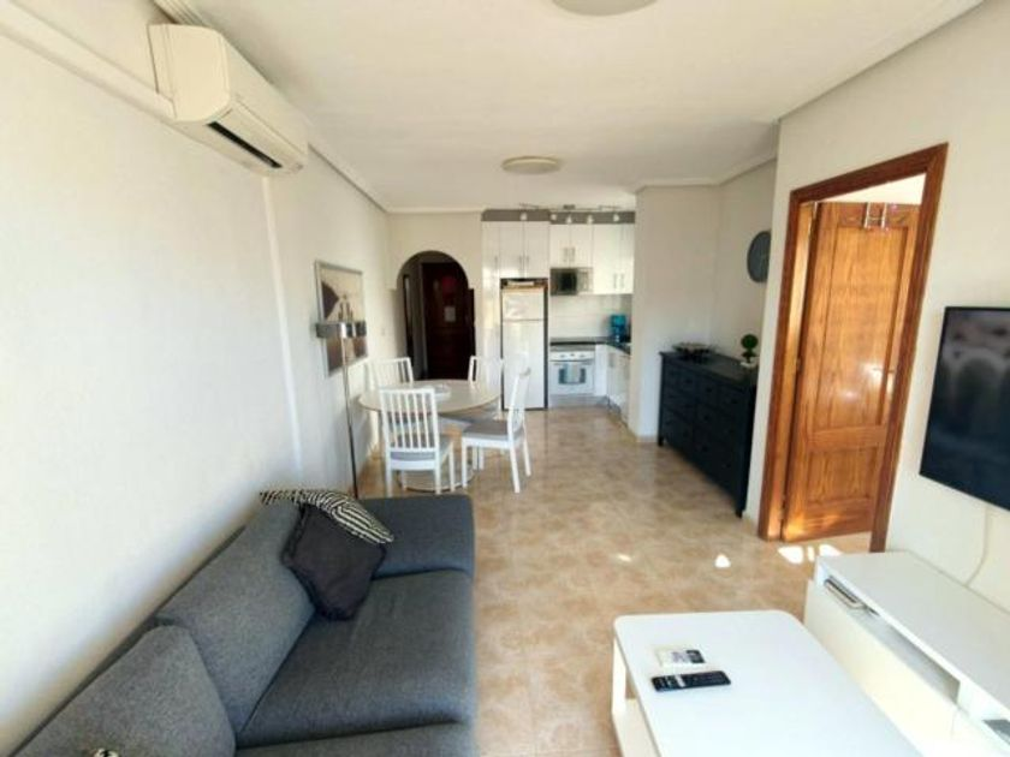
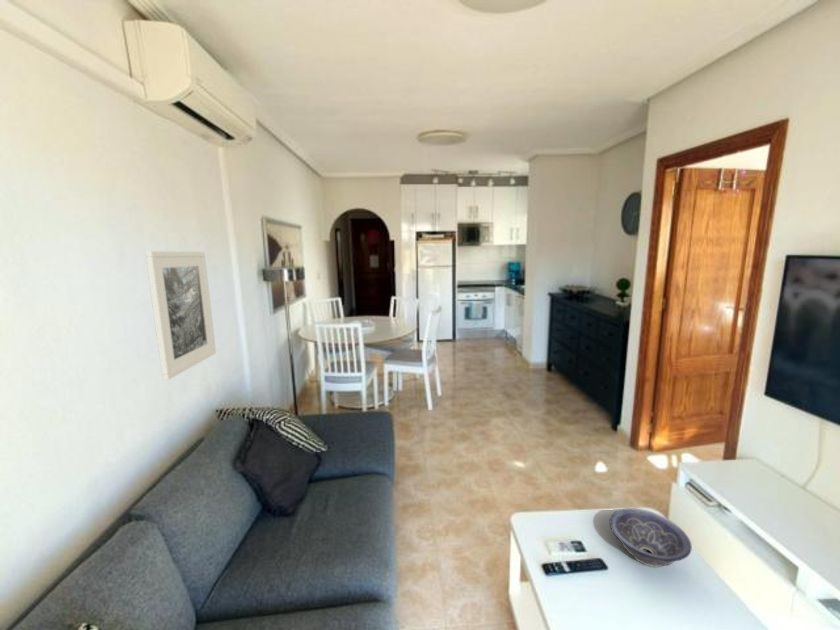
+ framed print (185, 309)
+ decorative bowl (647, 543)
